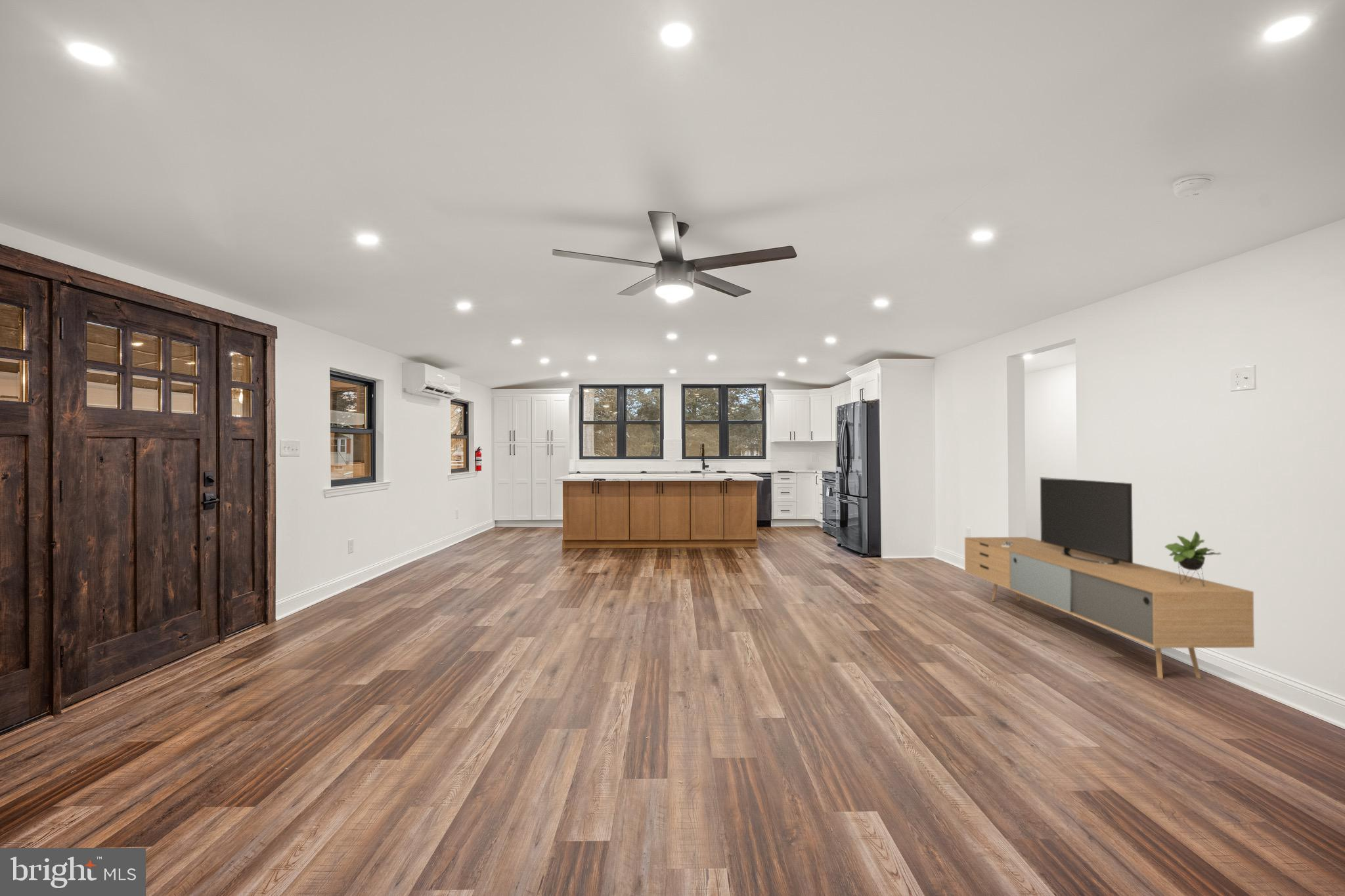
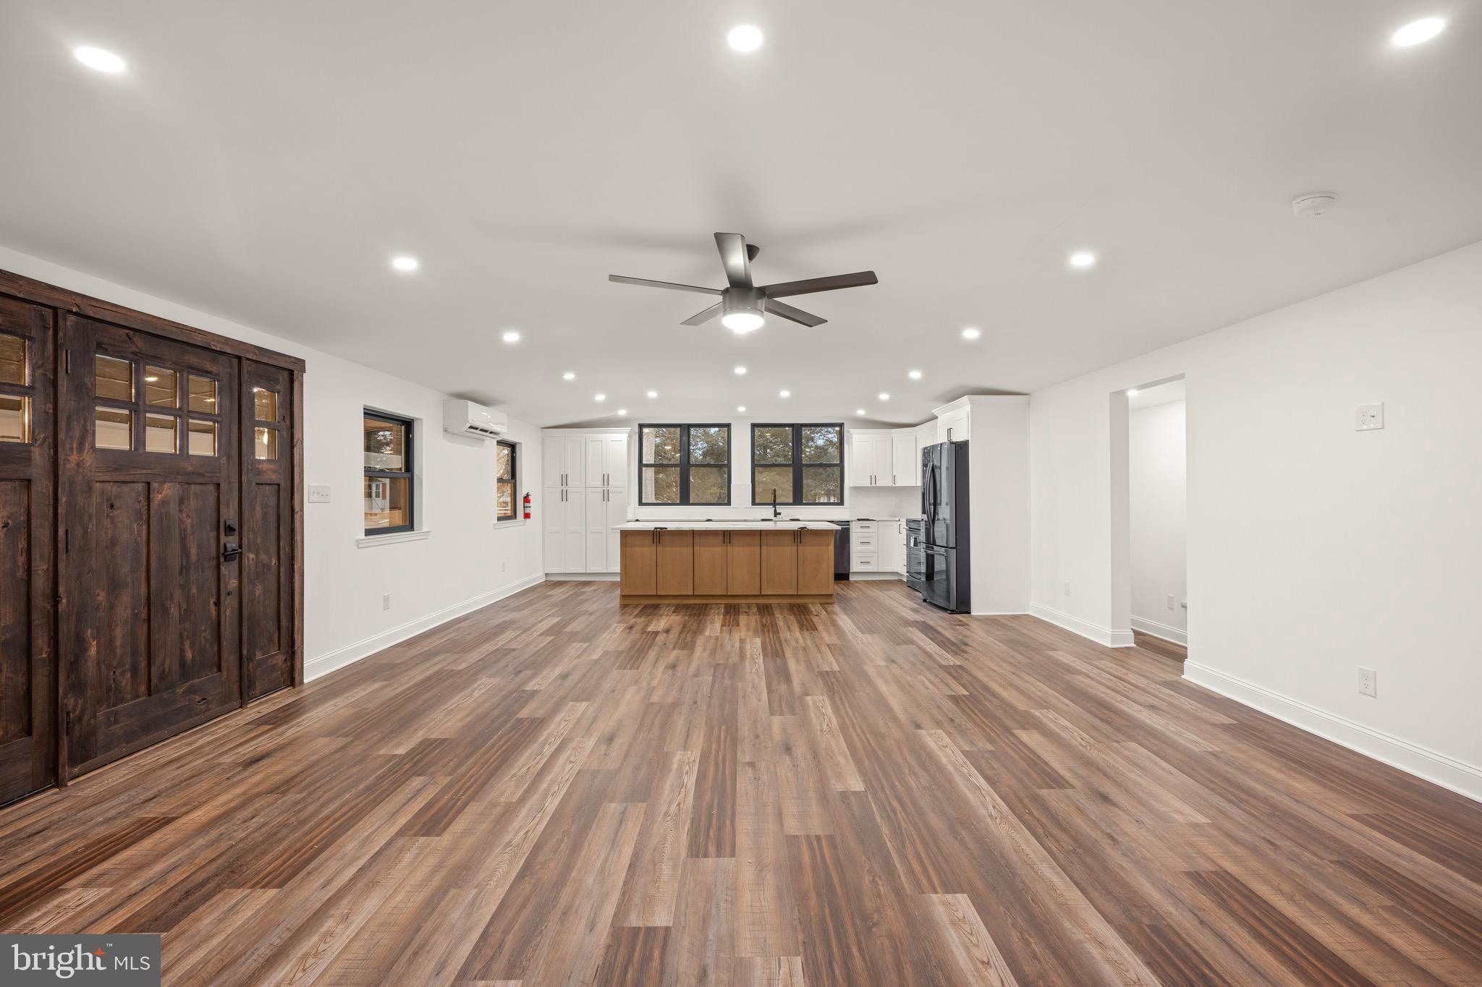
- media console (1076, 555)
